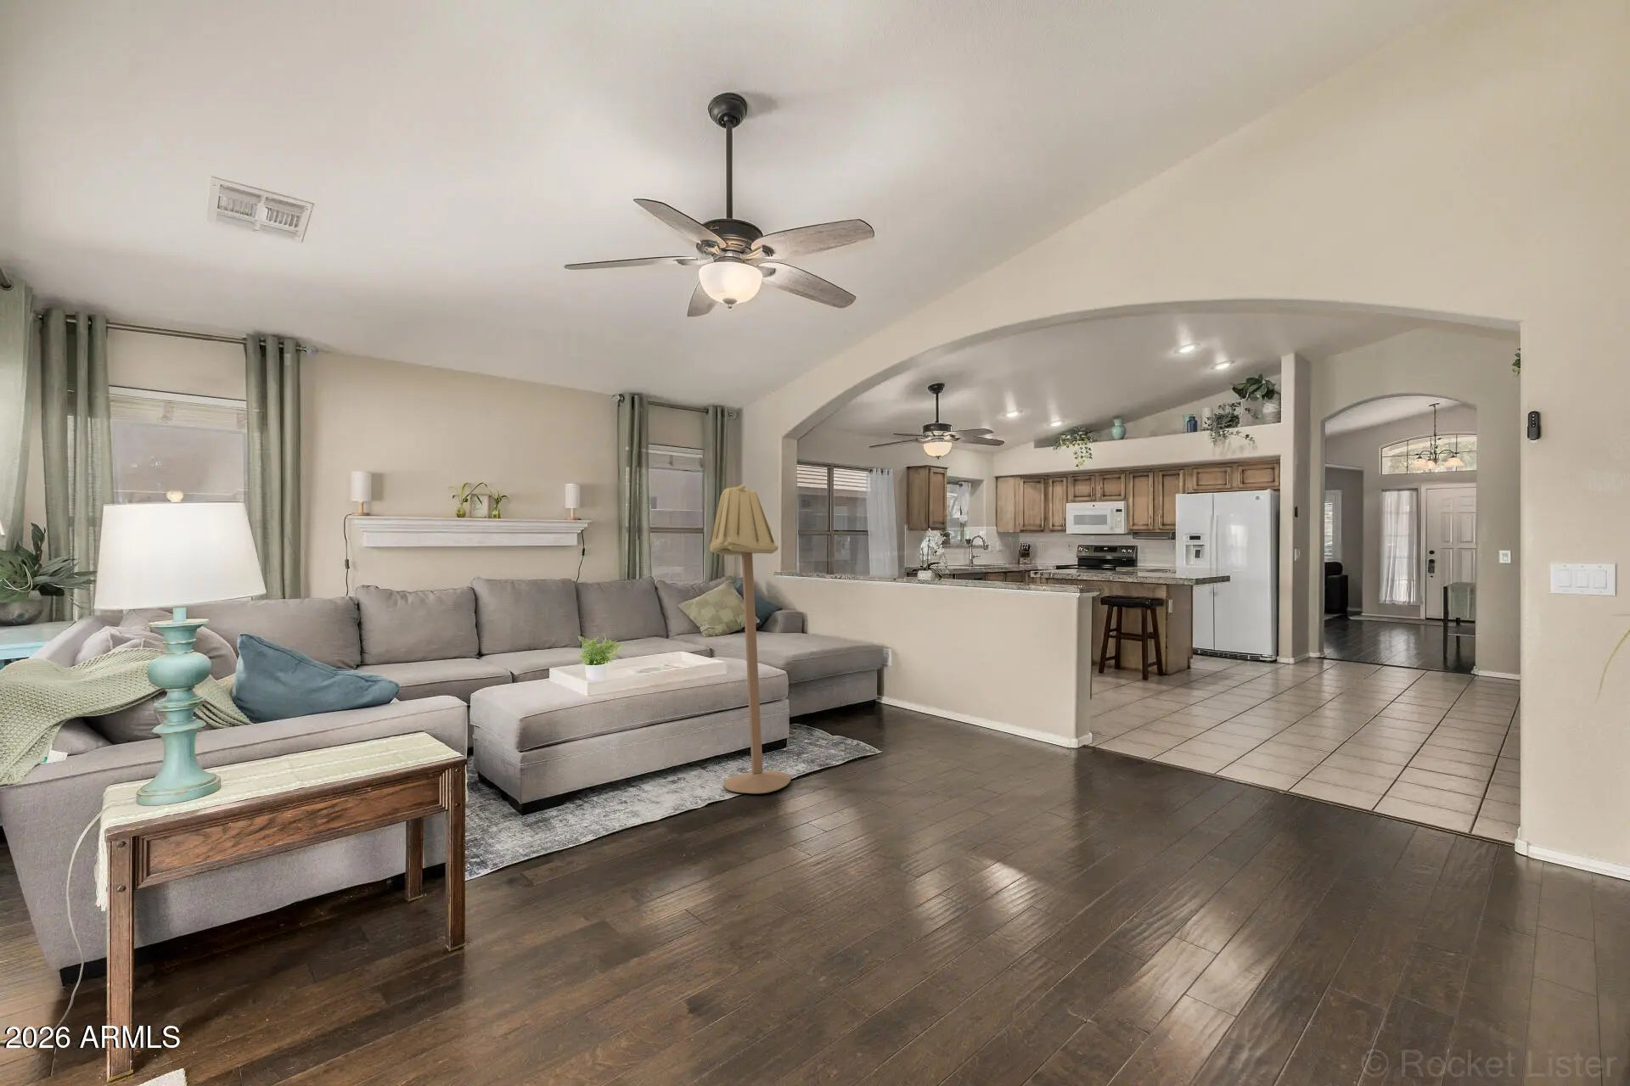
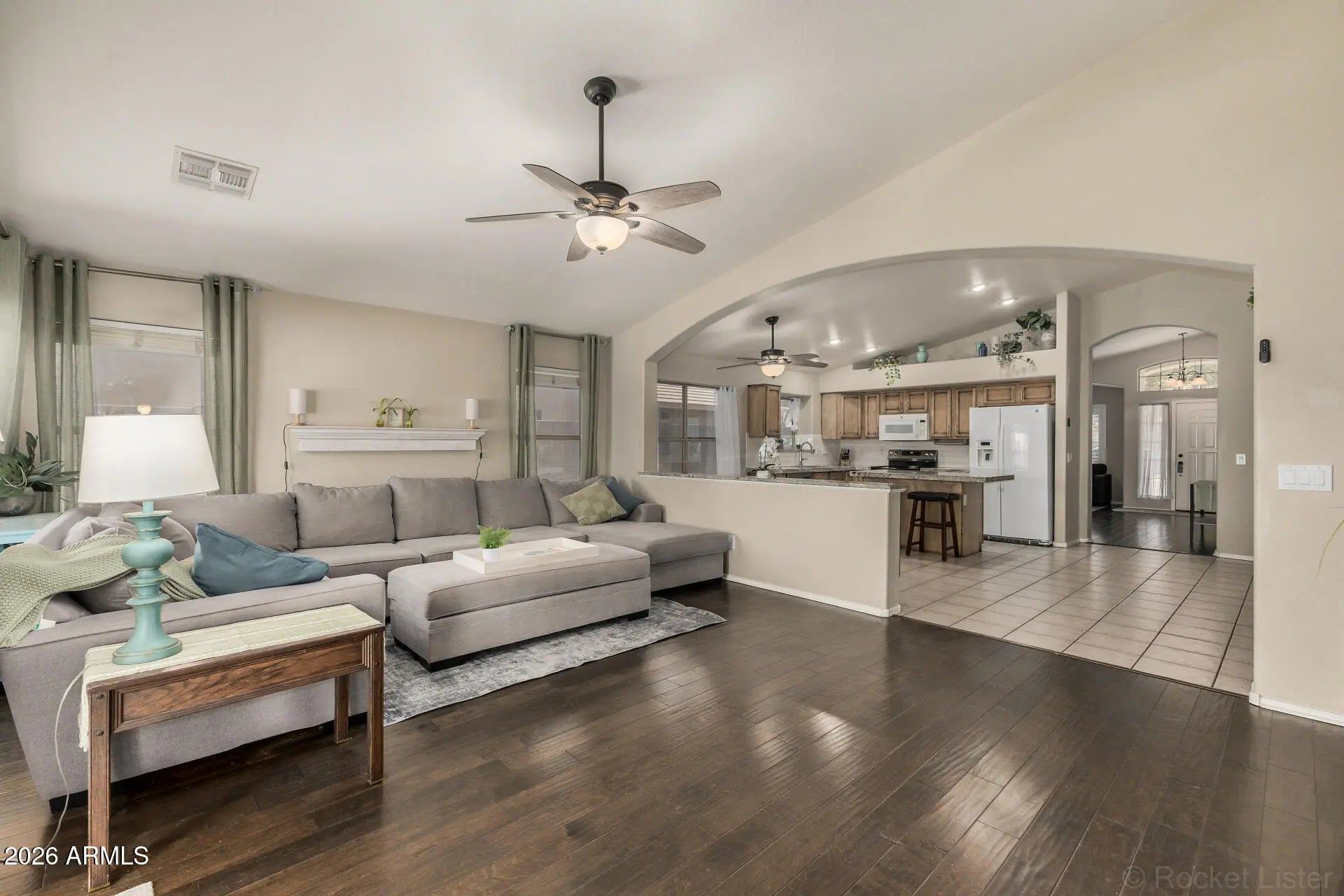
- floor lamp (746, 633)
